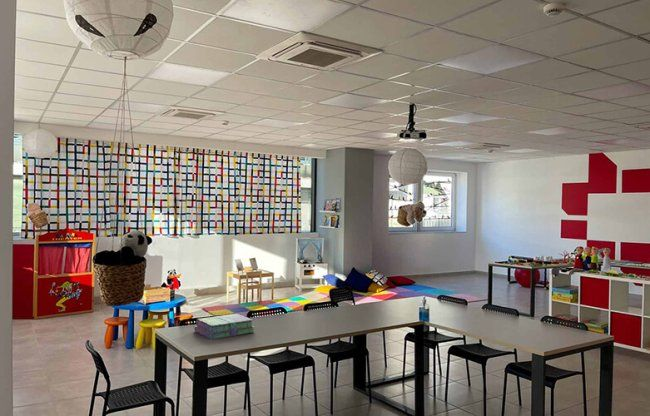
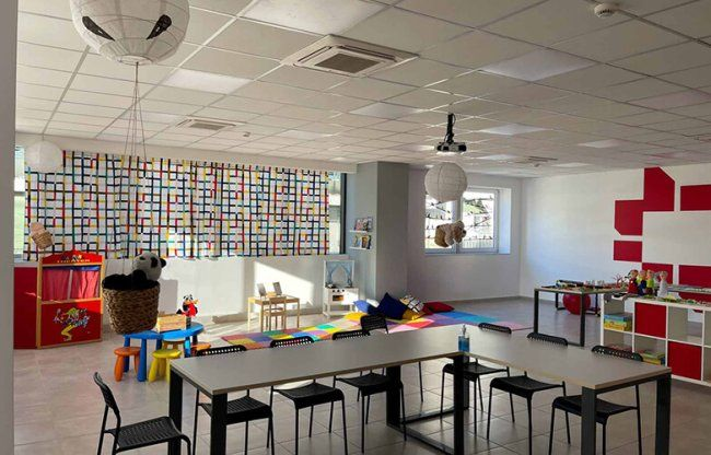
- stack of books (224, 325)
